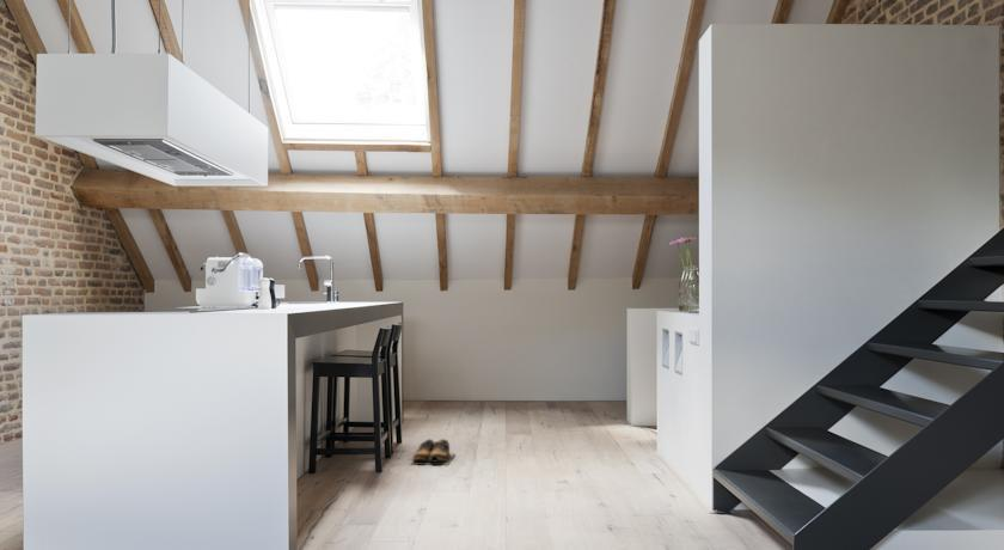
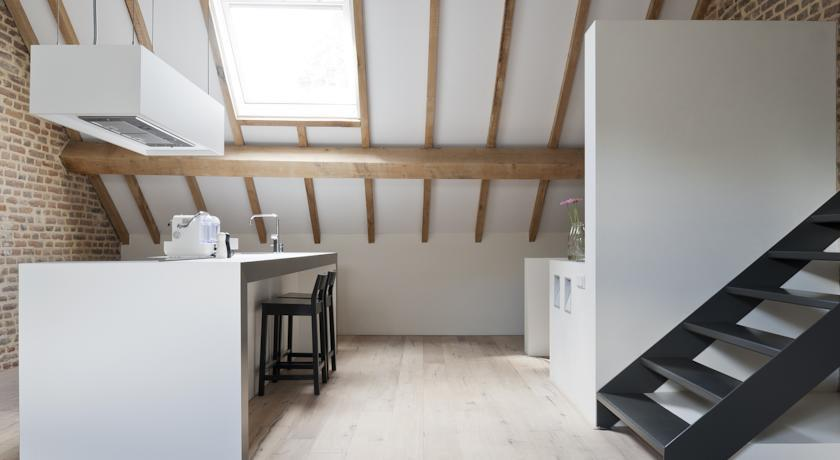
- shoes (433, 450)
